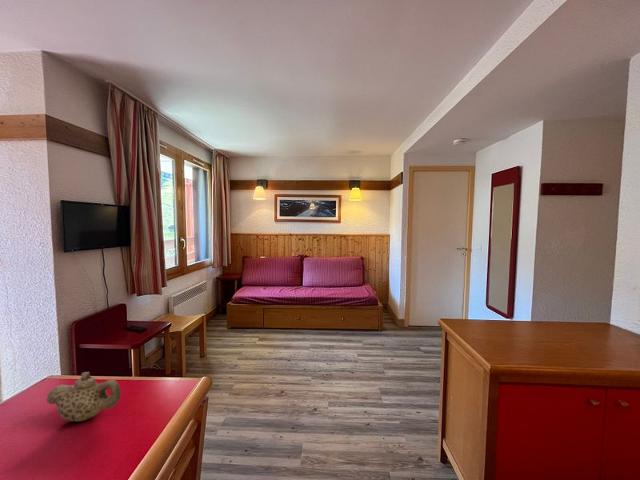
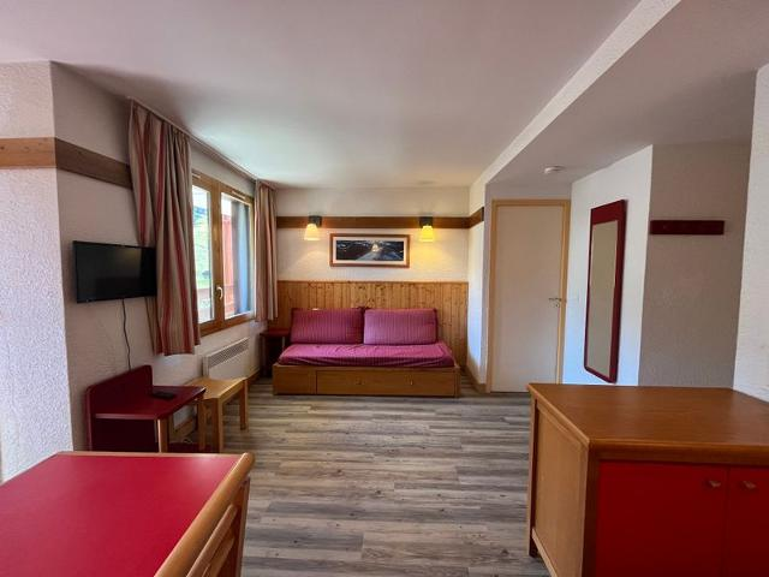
- teapot (85, 394)
